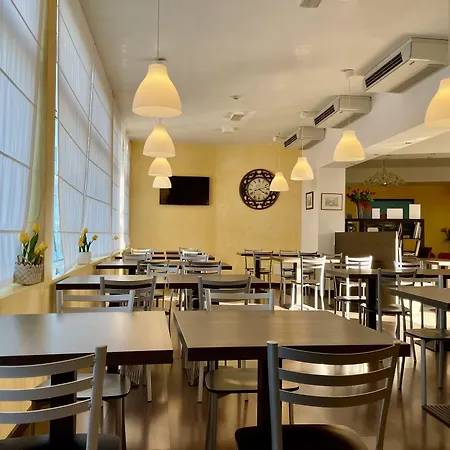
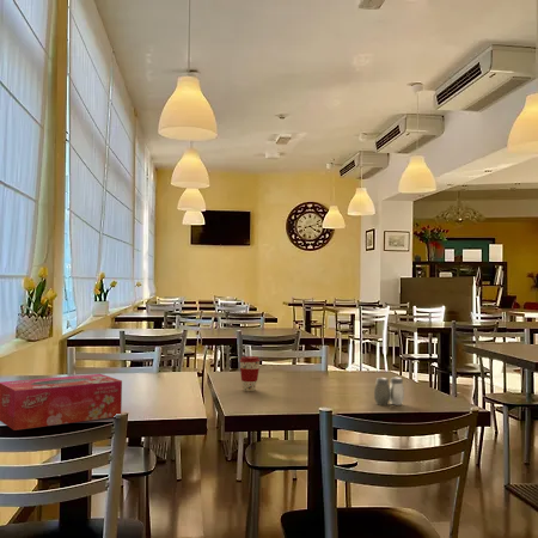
+ salt and pepper shaker (389, 390)
+ tissue box (60, 399)
+ coffee cup (249, 373)
